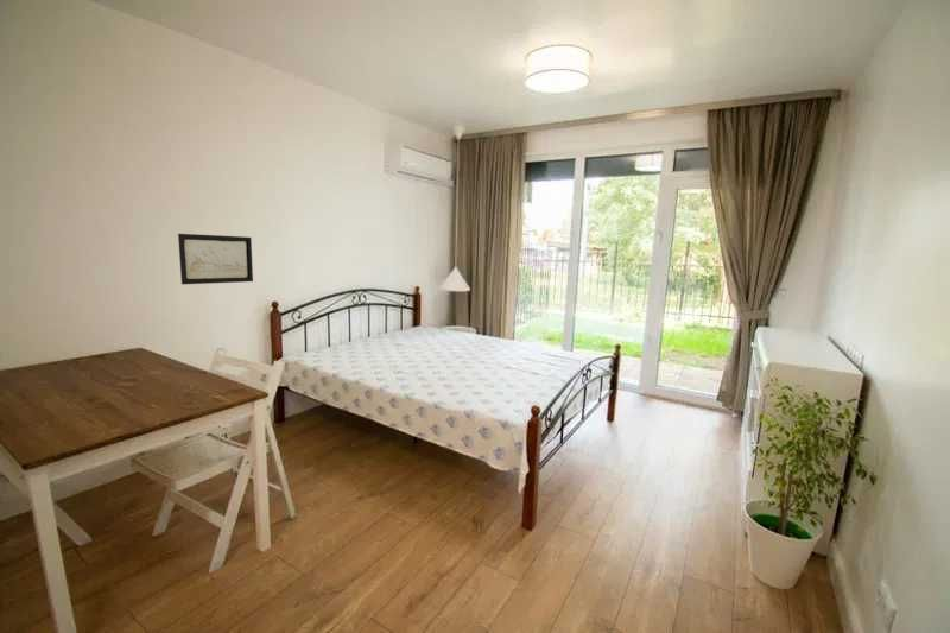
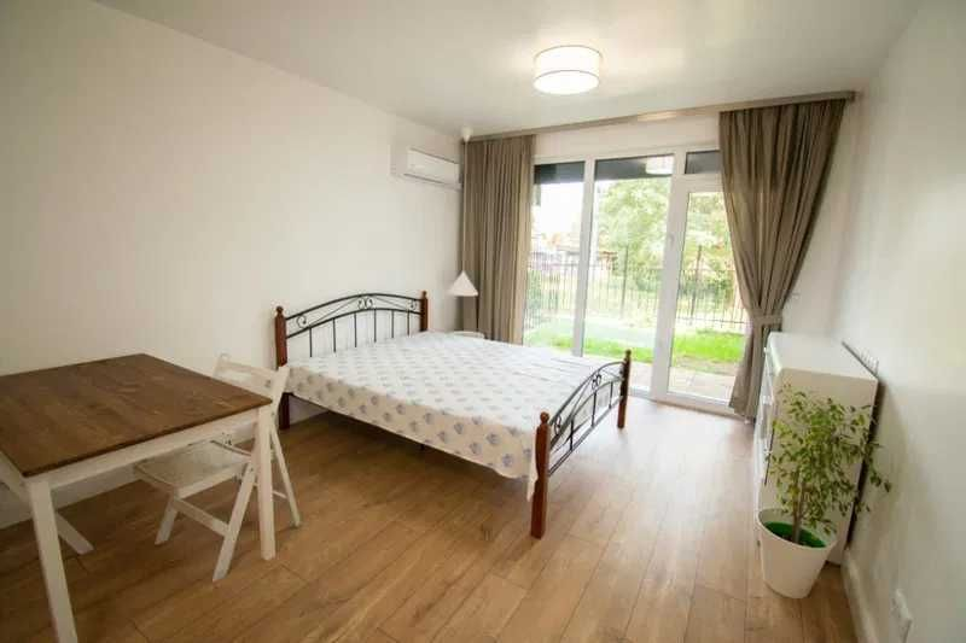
- wall art (217, 259)
